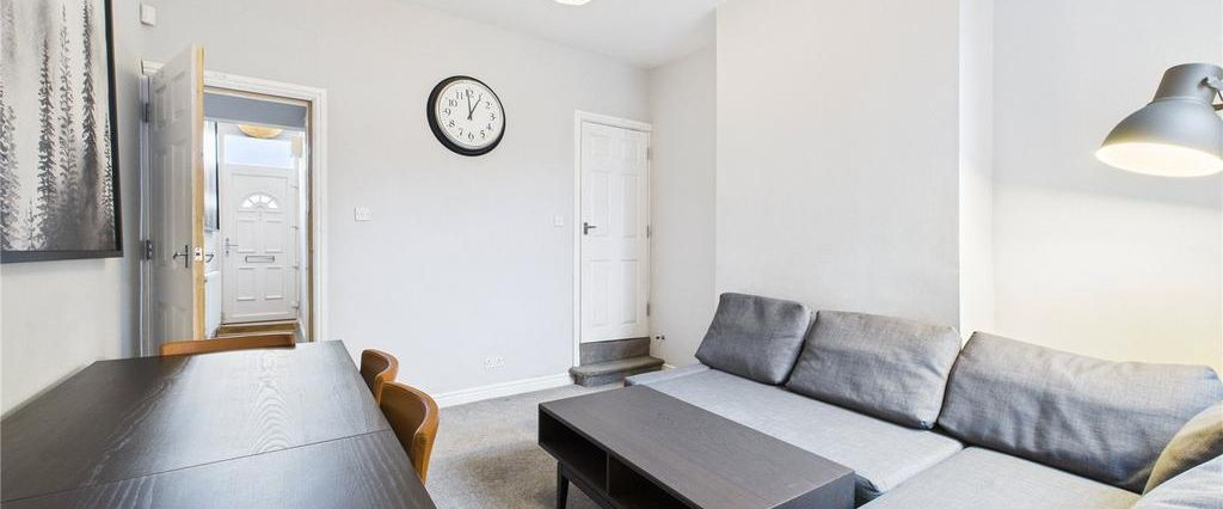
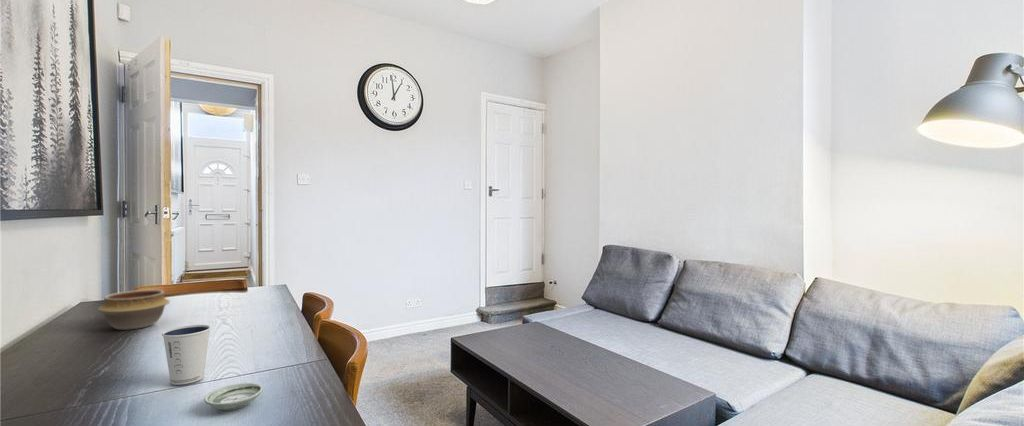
+ saucer (234, 398)
+ dixie cup (187, 355)
+ bowl (135, 309)
